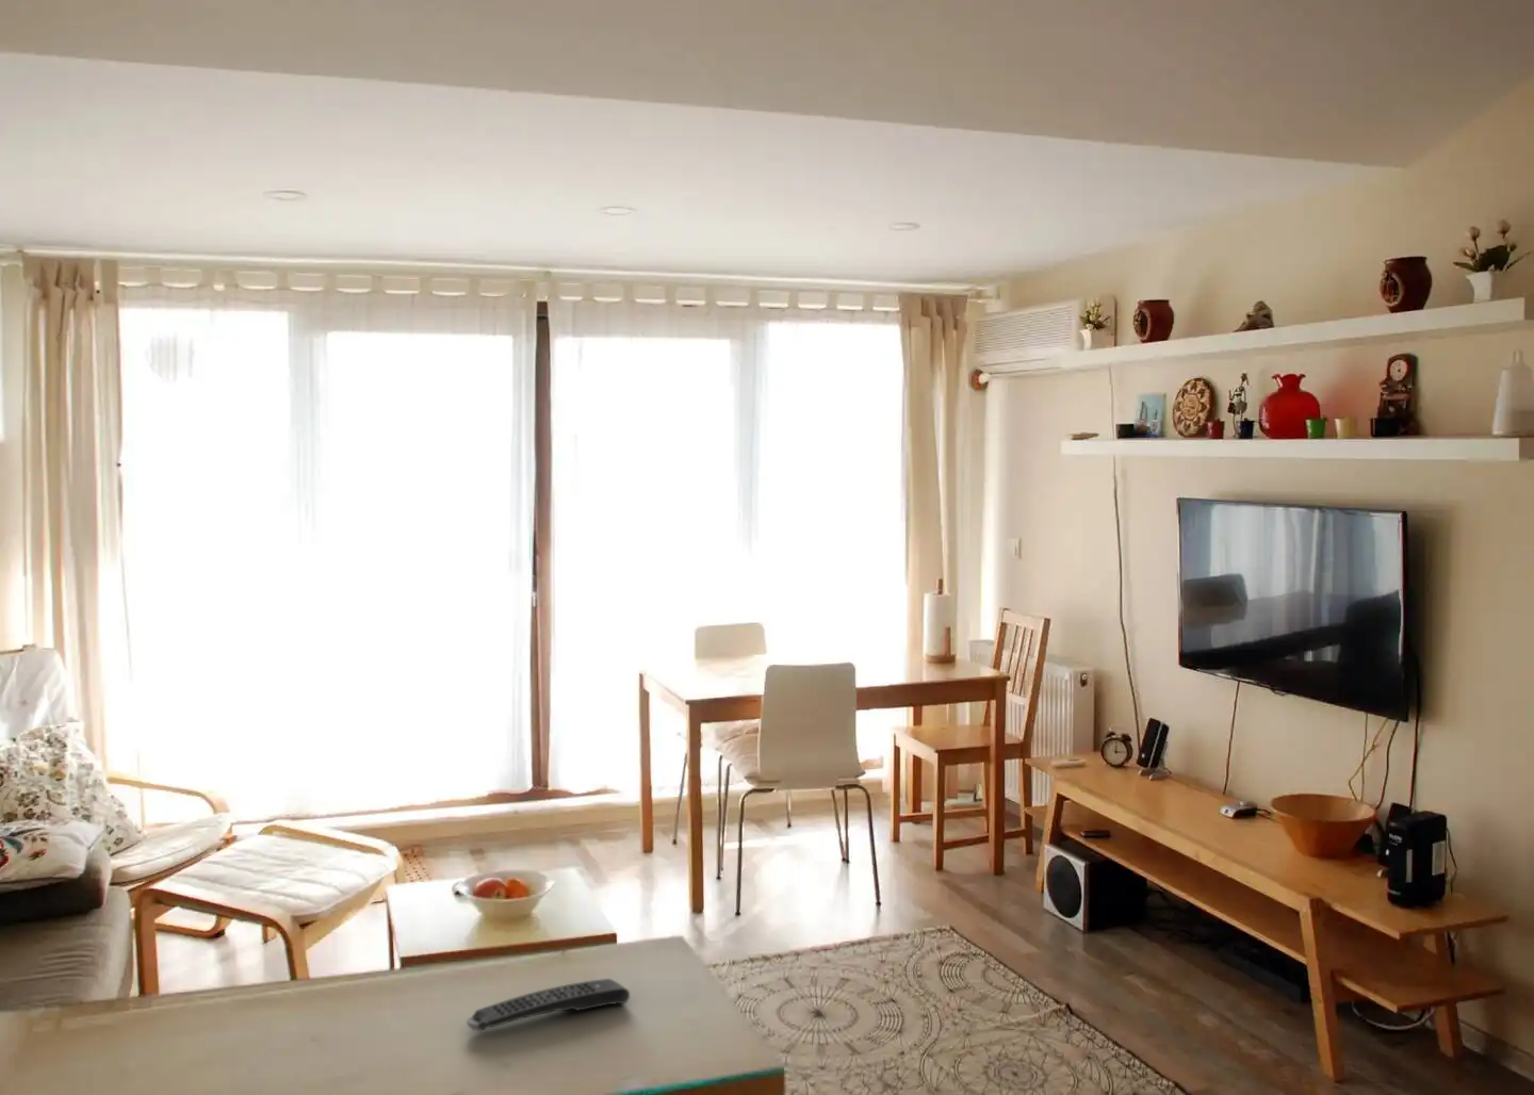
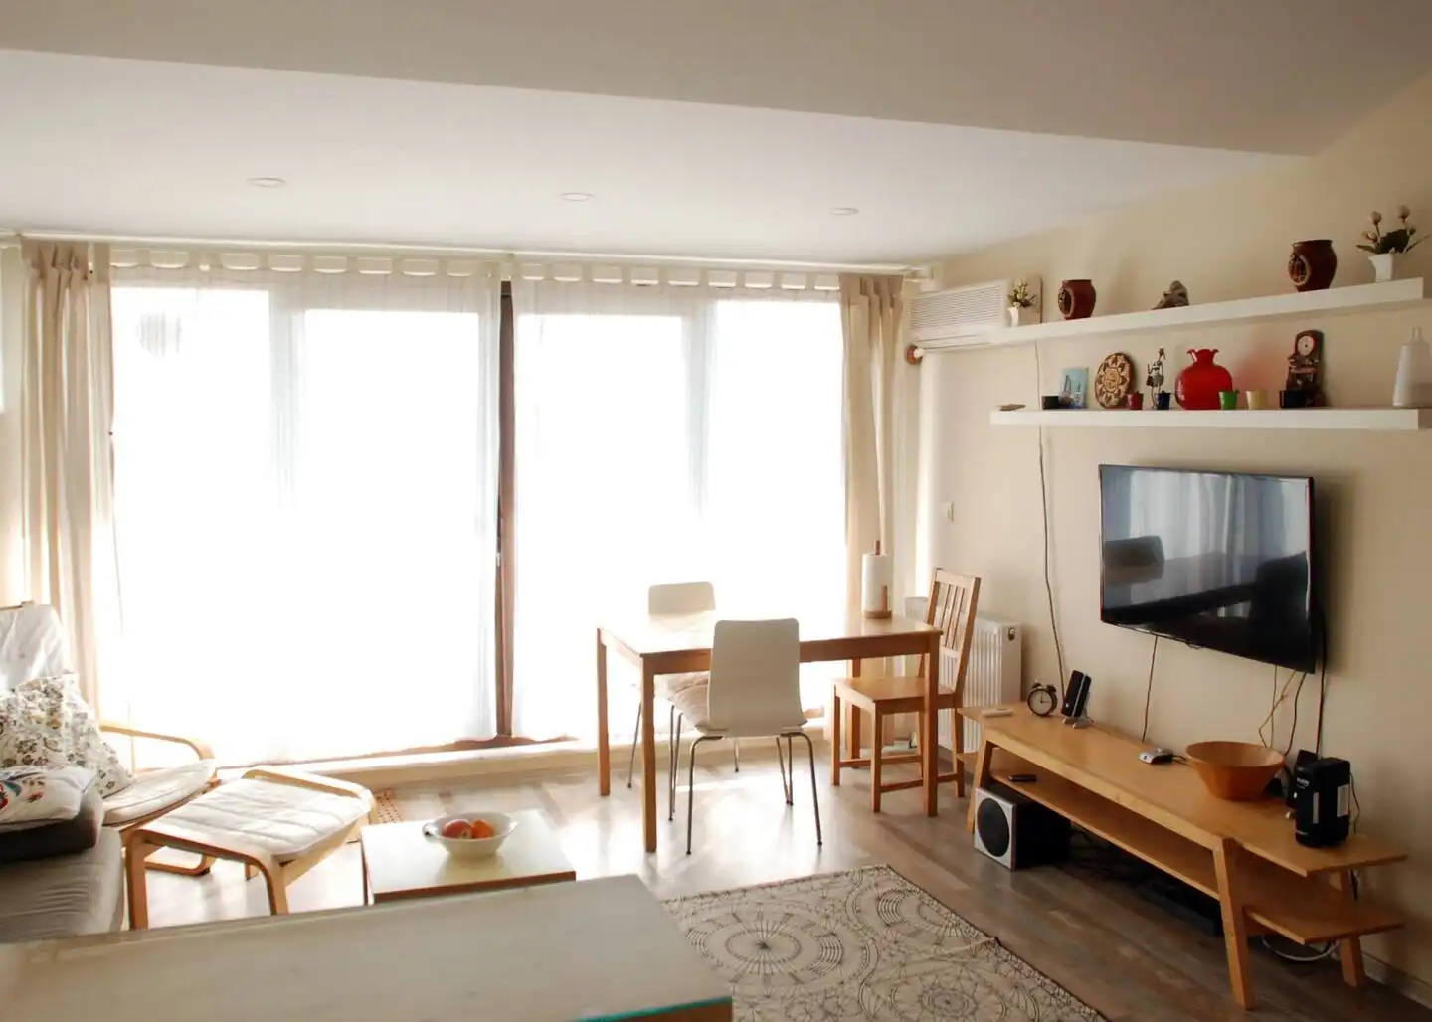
- remote control (547, 1004)
